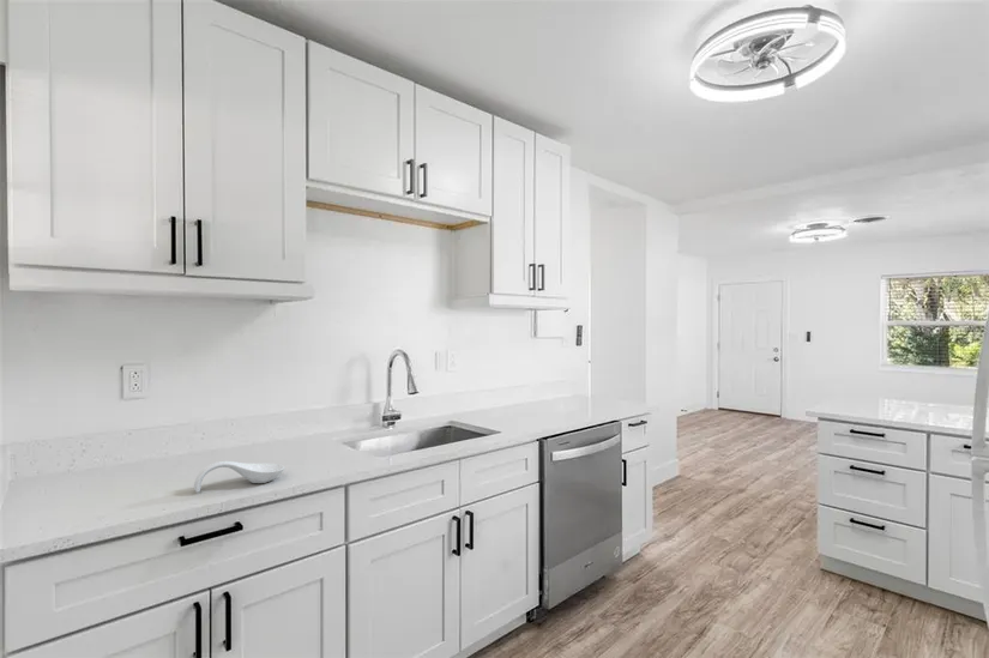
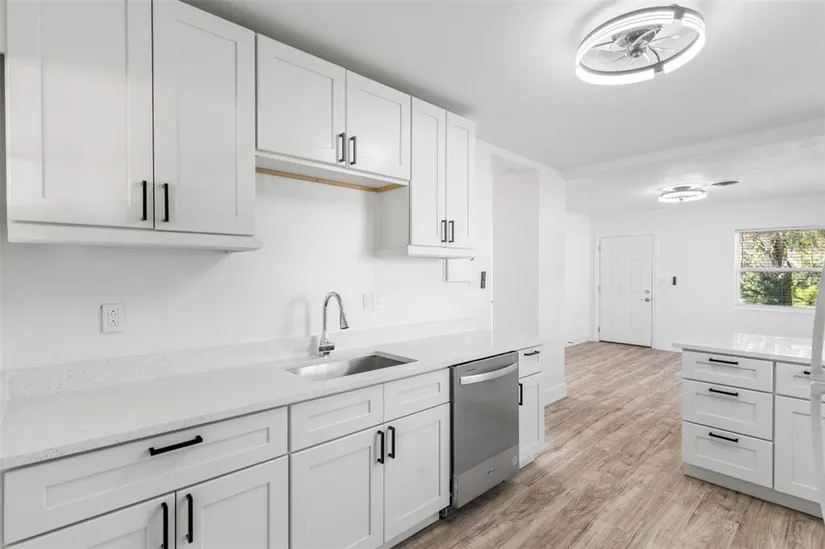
- spoon rest (241, 471)
